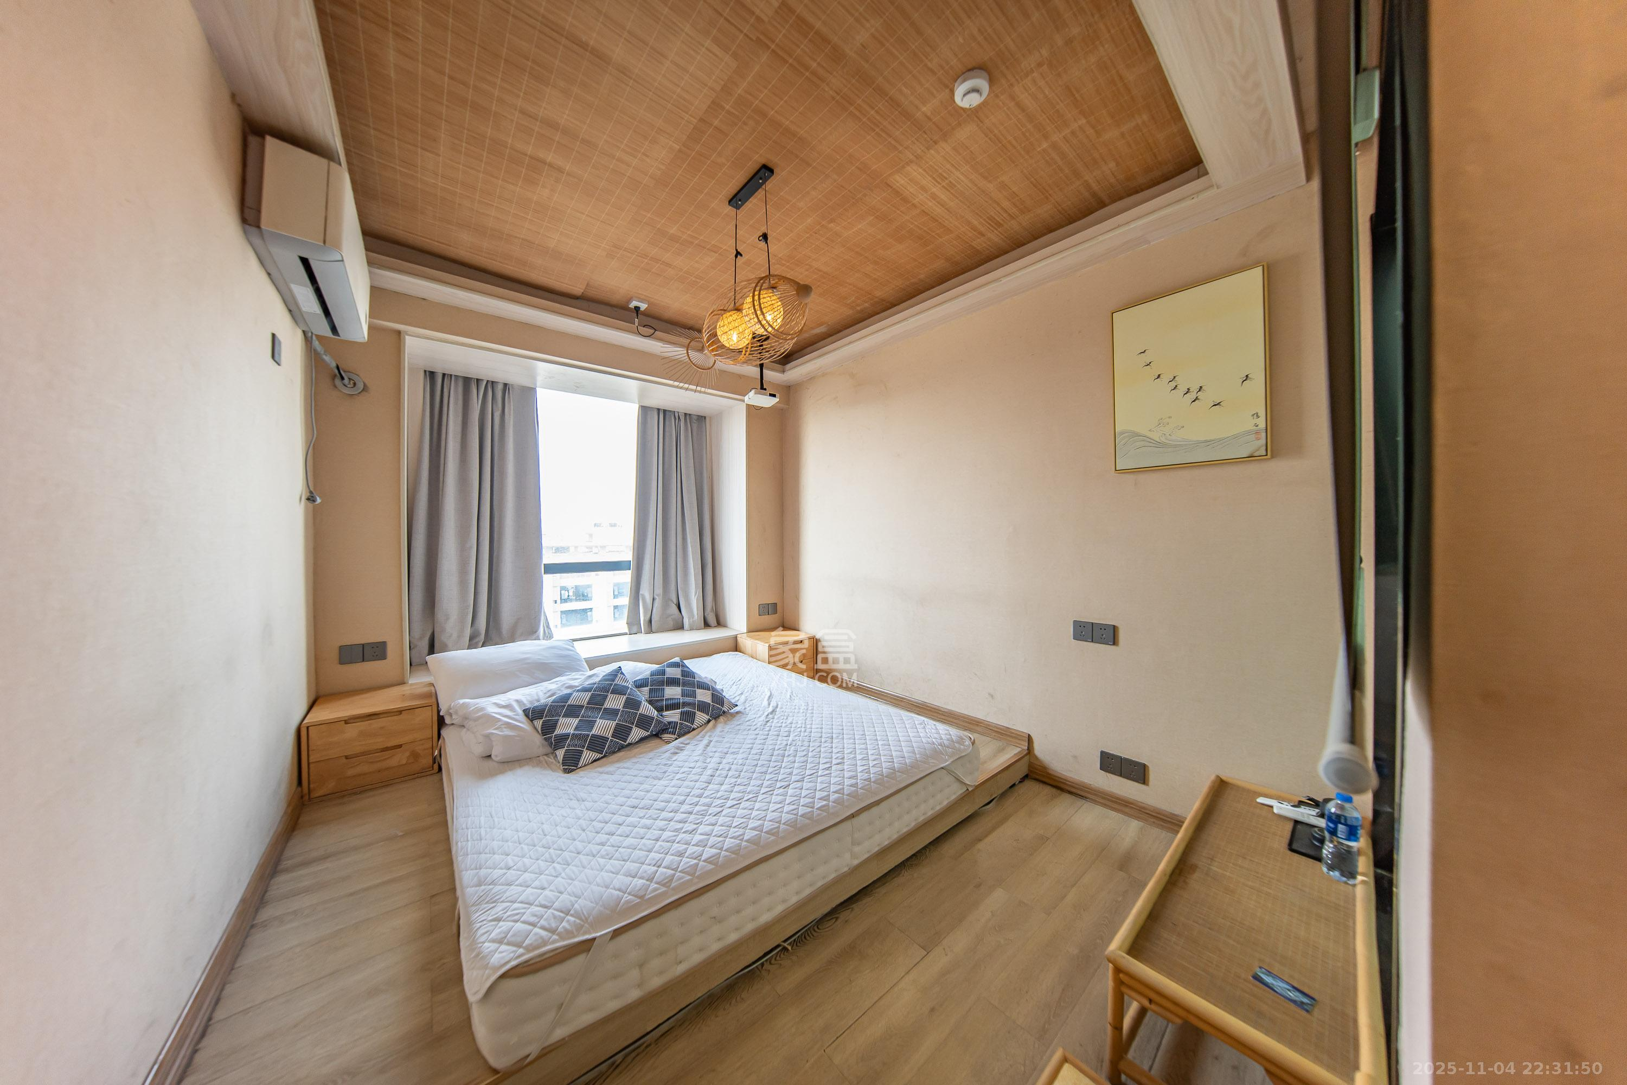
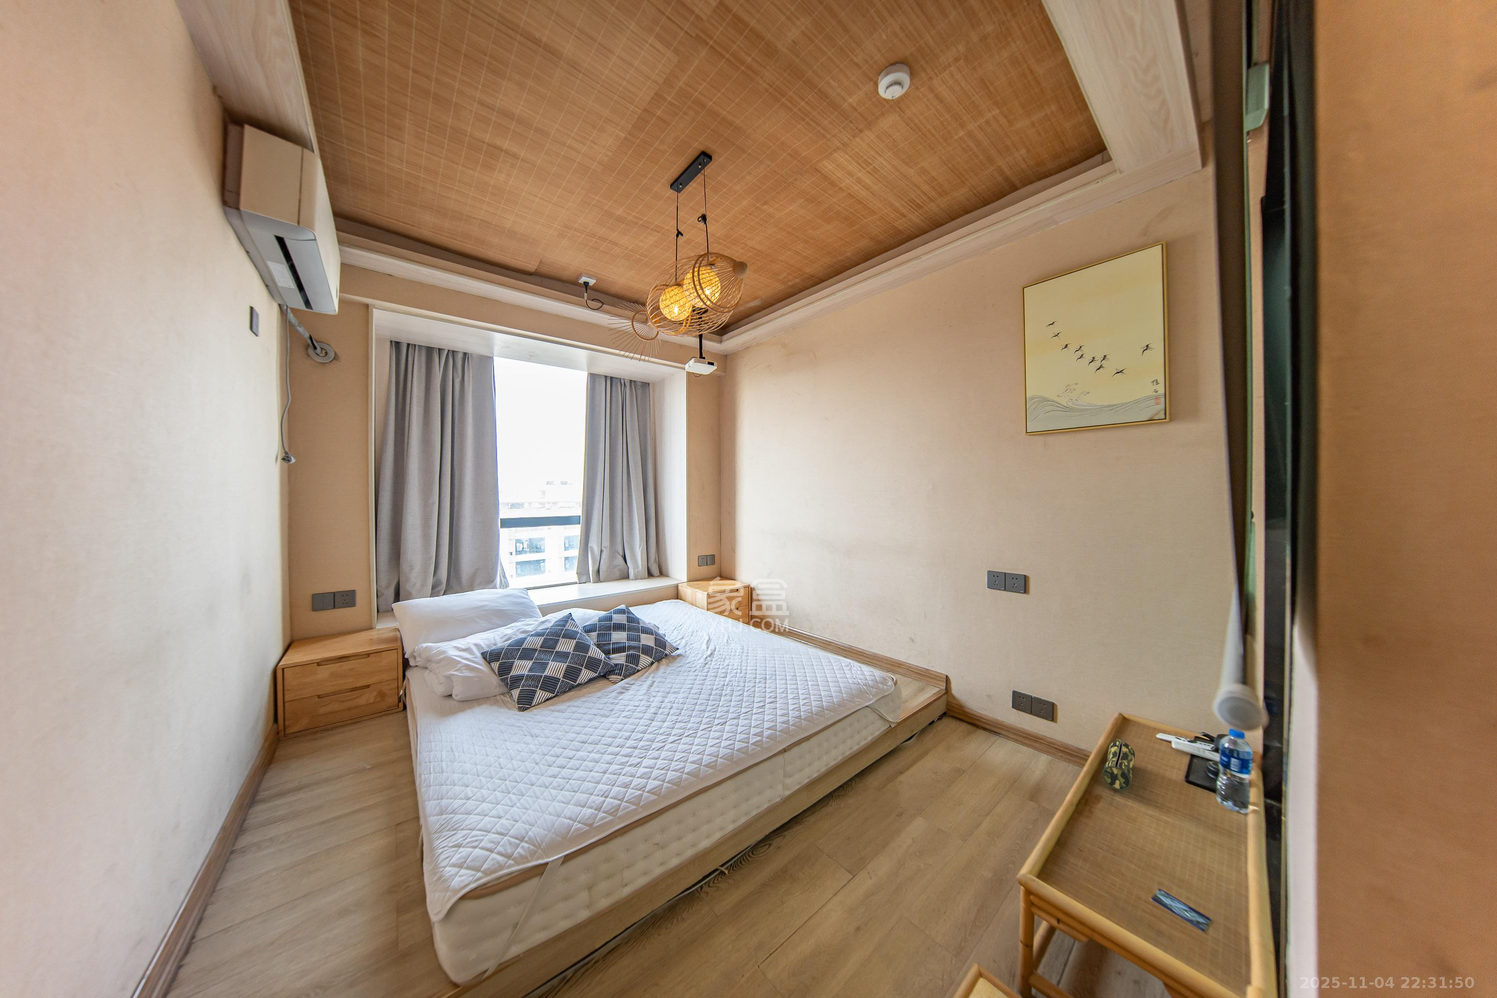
+ pencil case (1119, 764)
